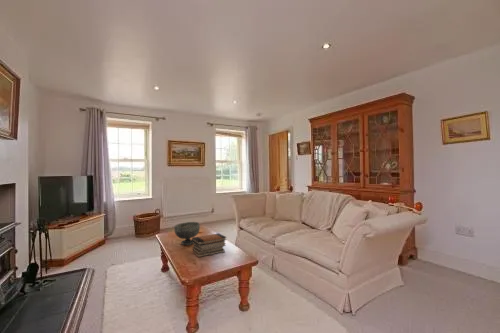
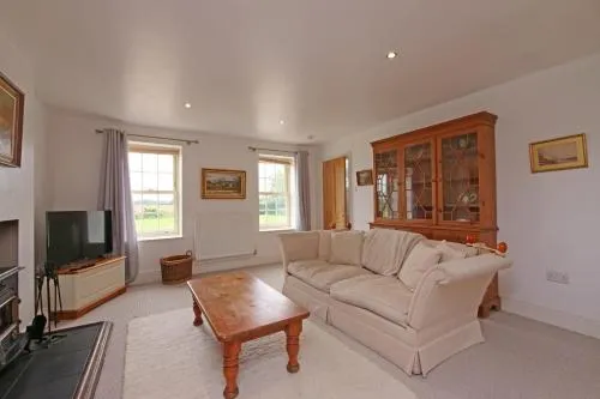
- book stack (209, 244)
- decorative bowl (187, 233)
